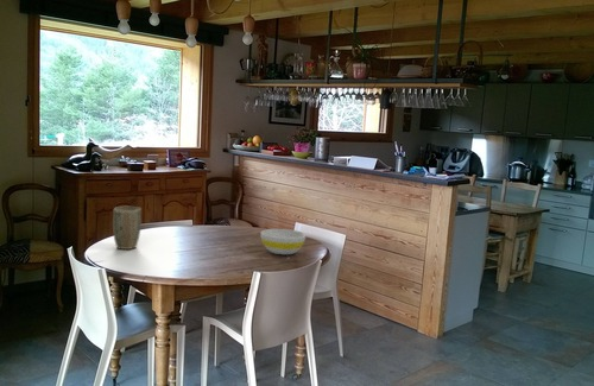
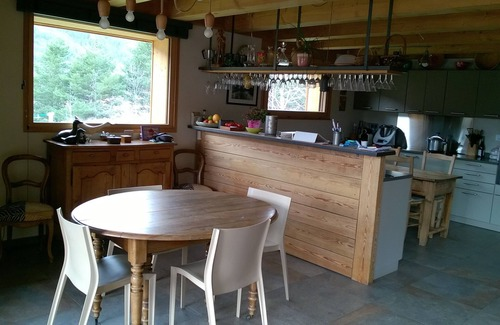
- bowl (282, 242)
- plant pot (126, 227)
